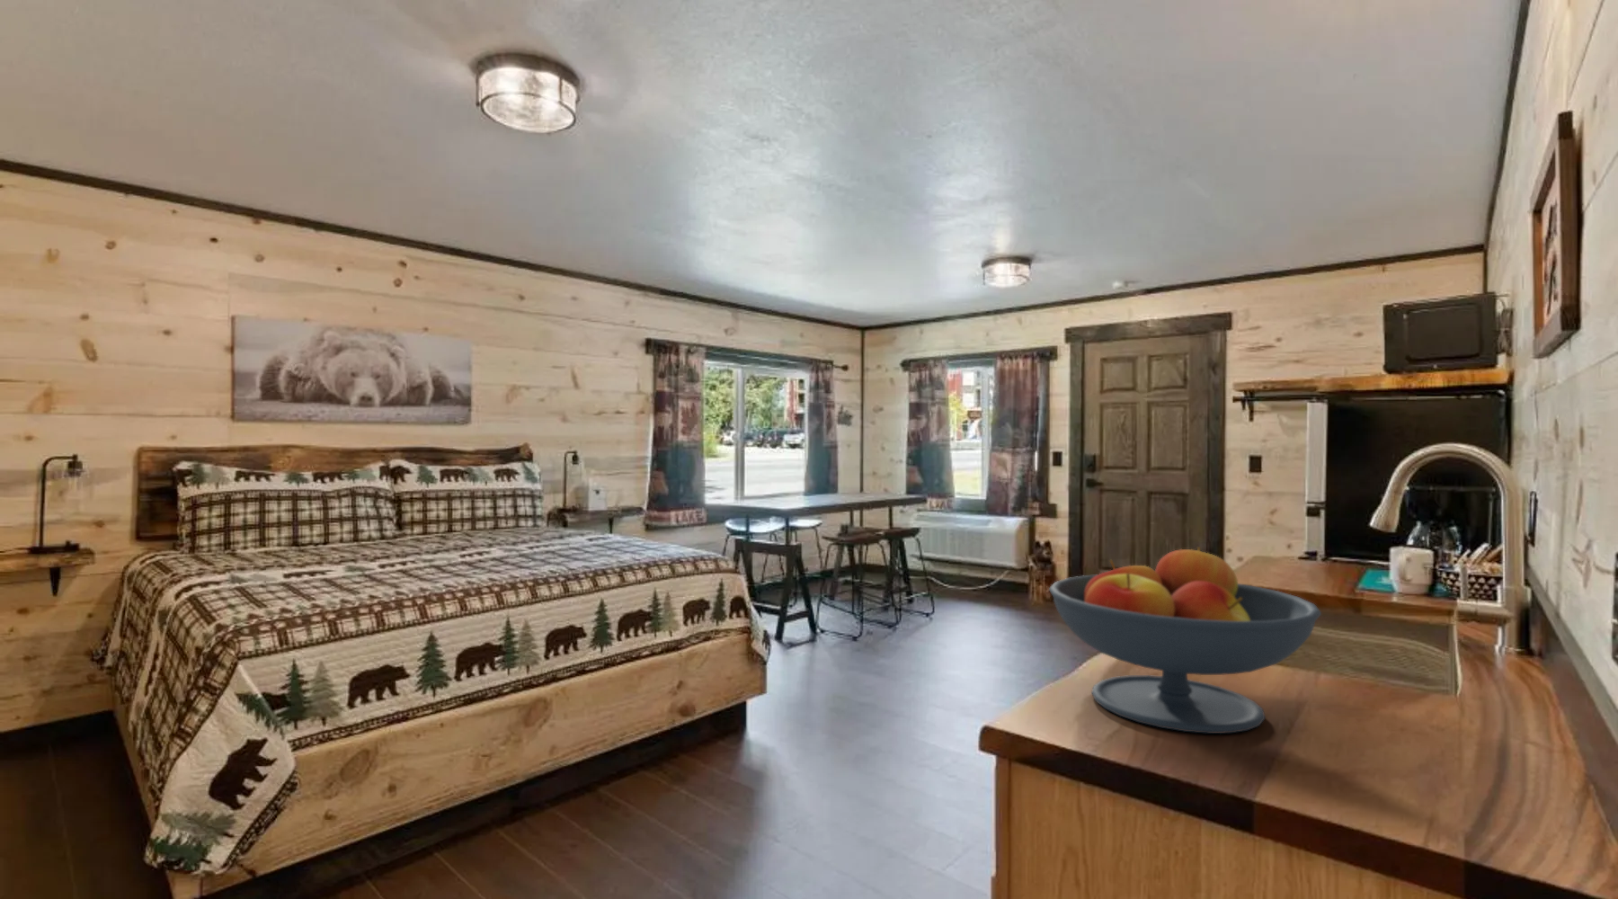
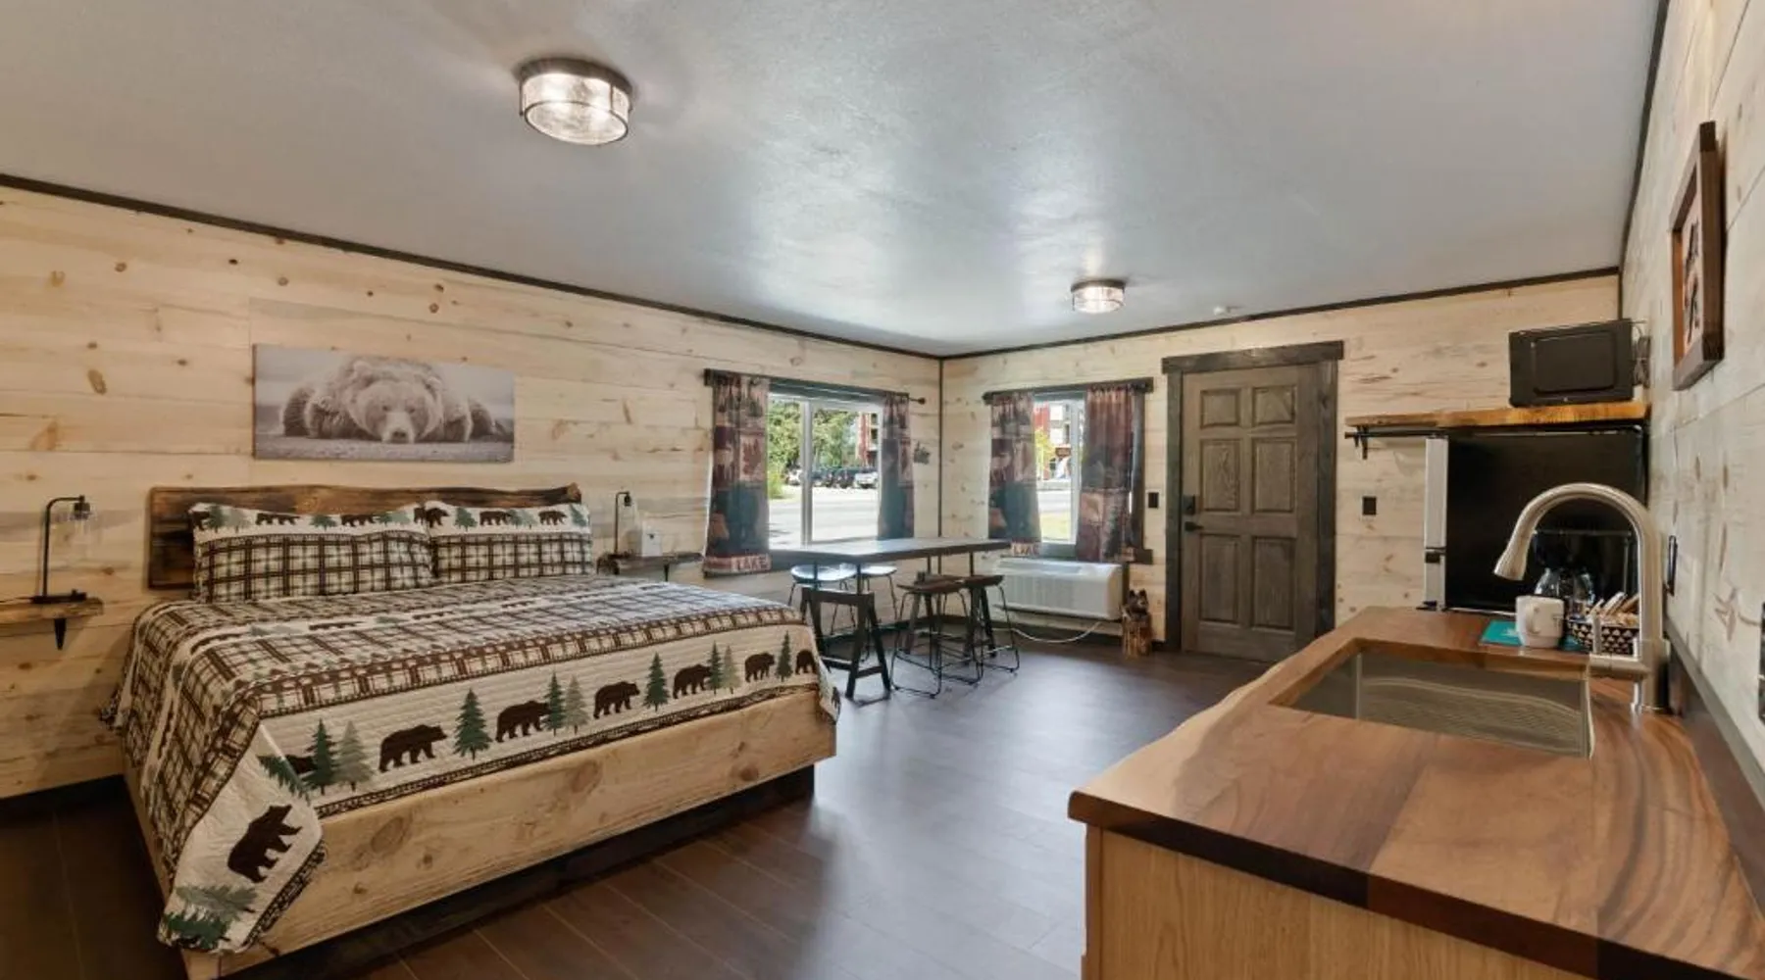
- fruit bowl (1175, 630)
